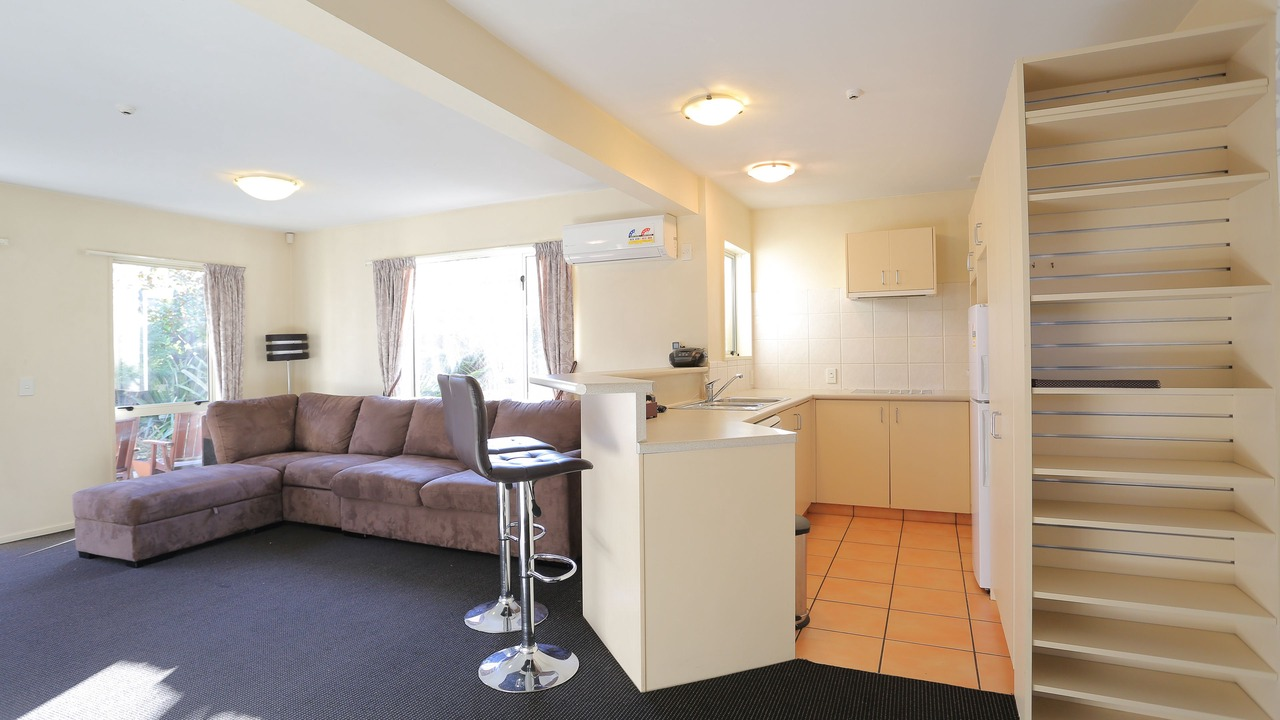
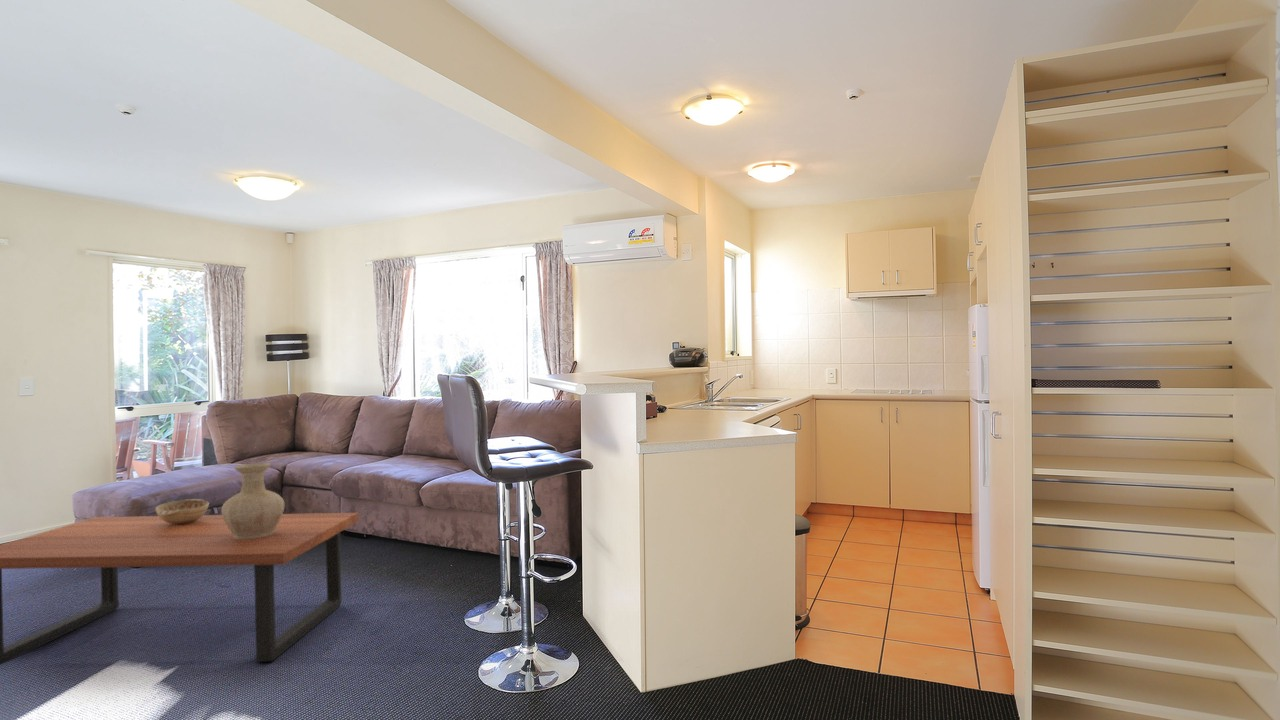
+ decorative bowl (182, 512)
+ vase (253, 499)
+ coffee table (179, 565)
